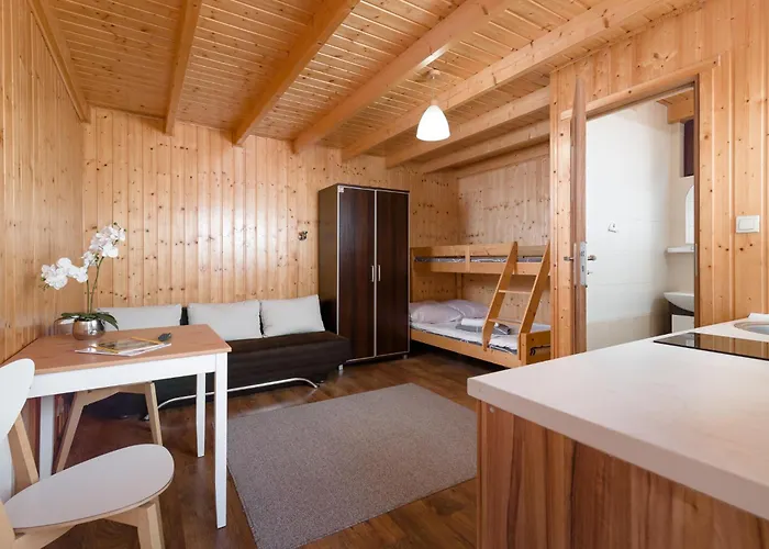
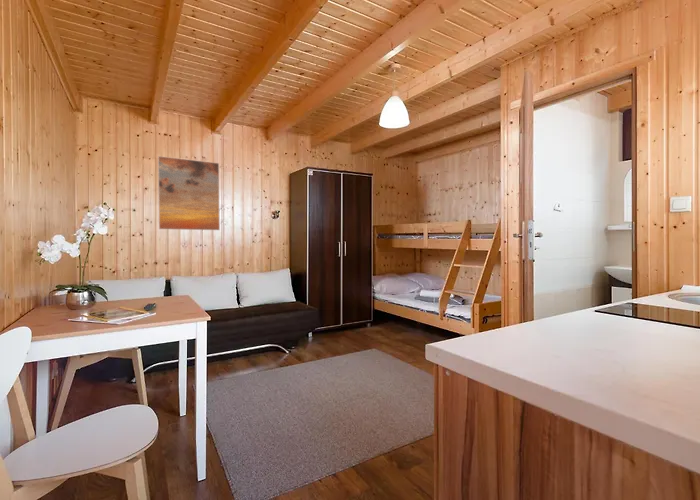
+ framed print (190, 194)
